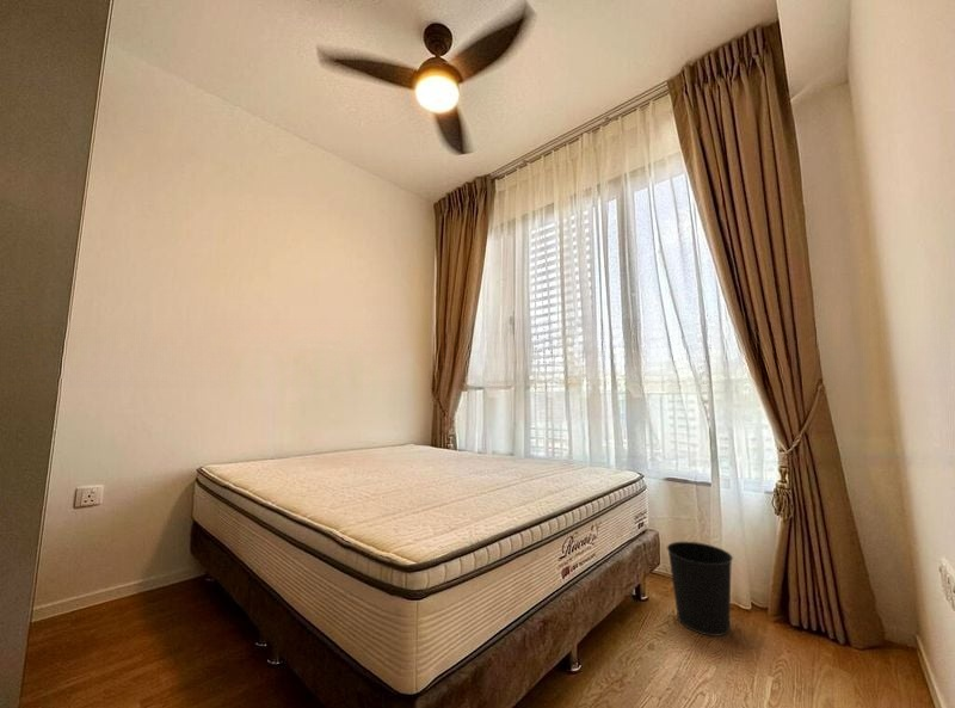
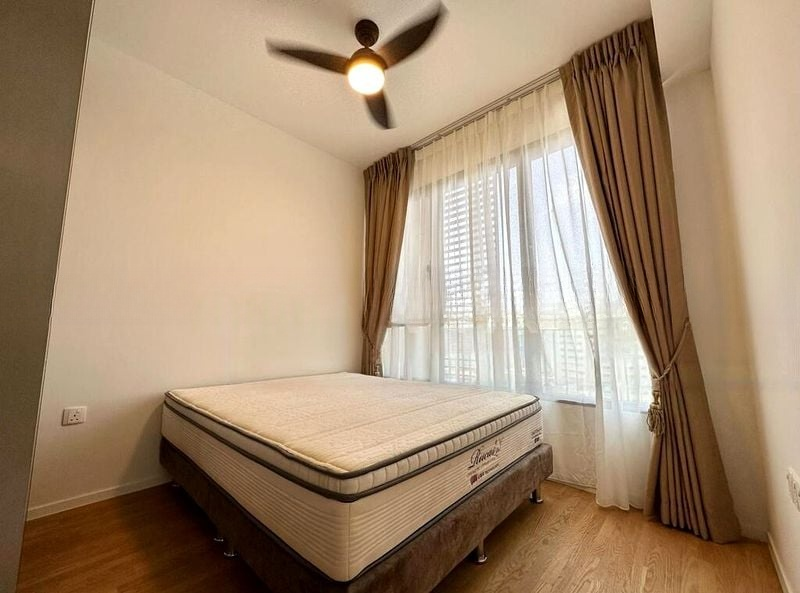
- wastebasket (701, 586)
